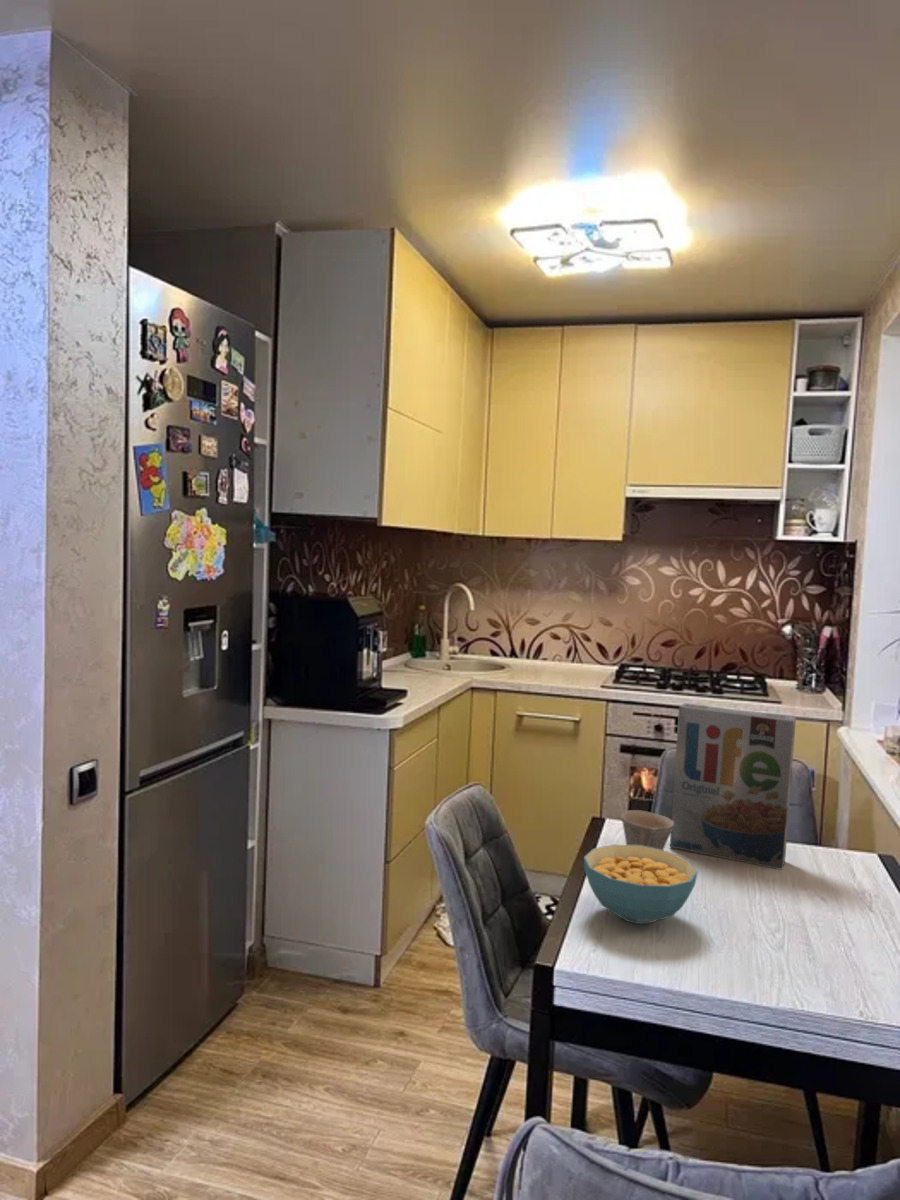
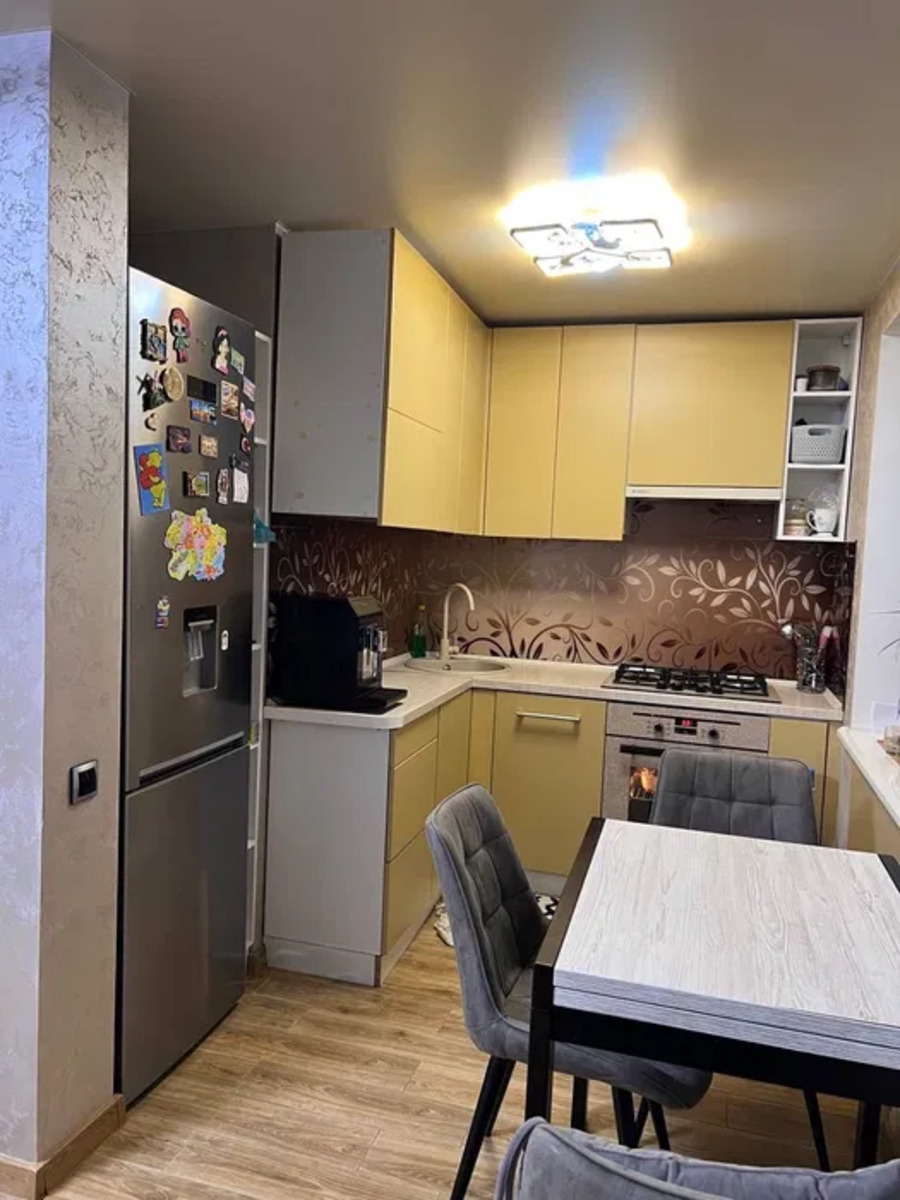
- cereal bowl (638, 890)
- cup (646, 843)
- cereal box (731, 783)
